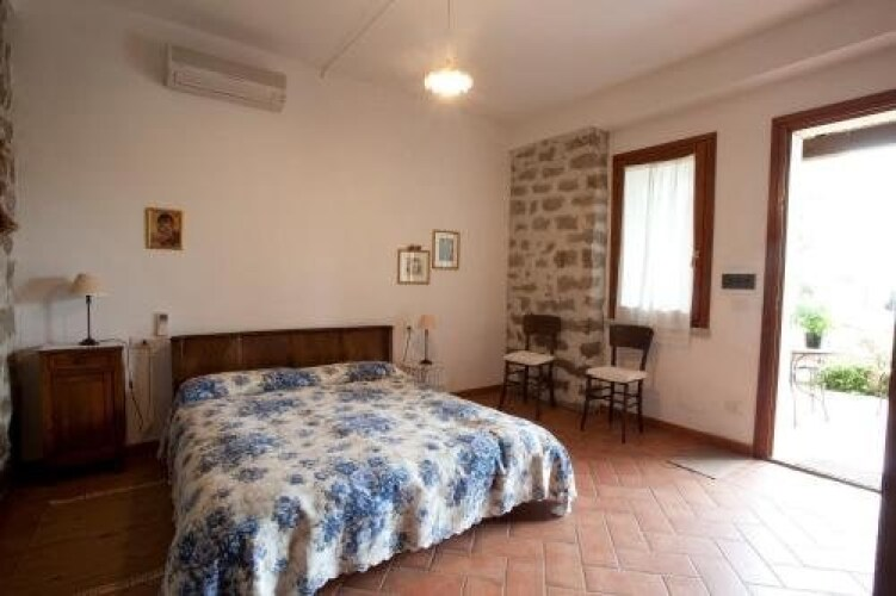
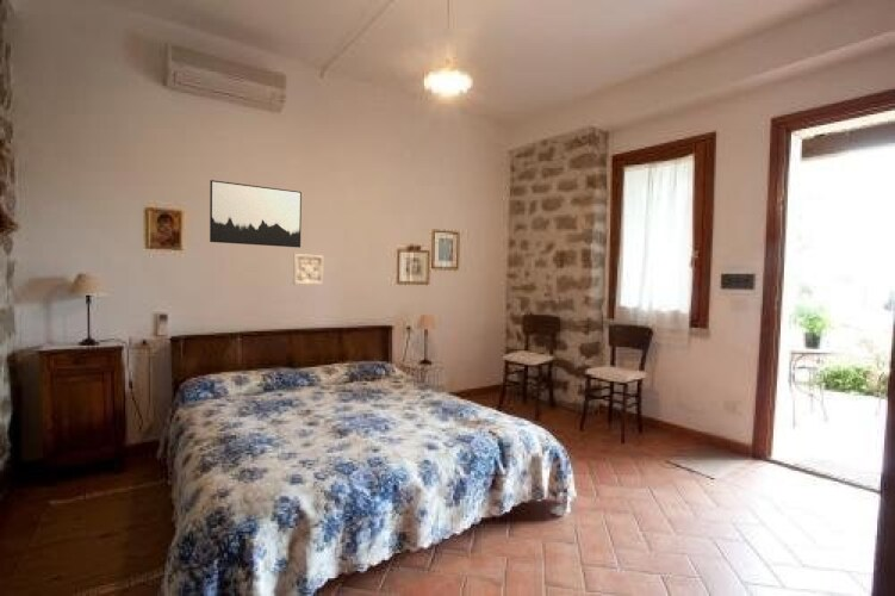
+ wall ornament (307, 269)
+ wall art (257, 215)
